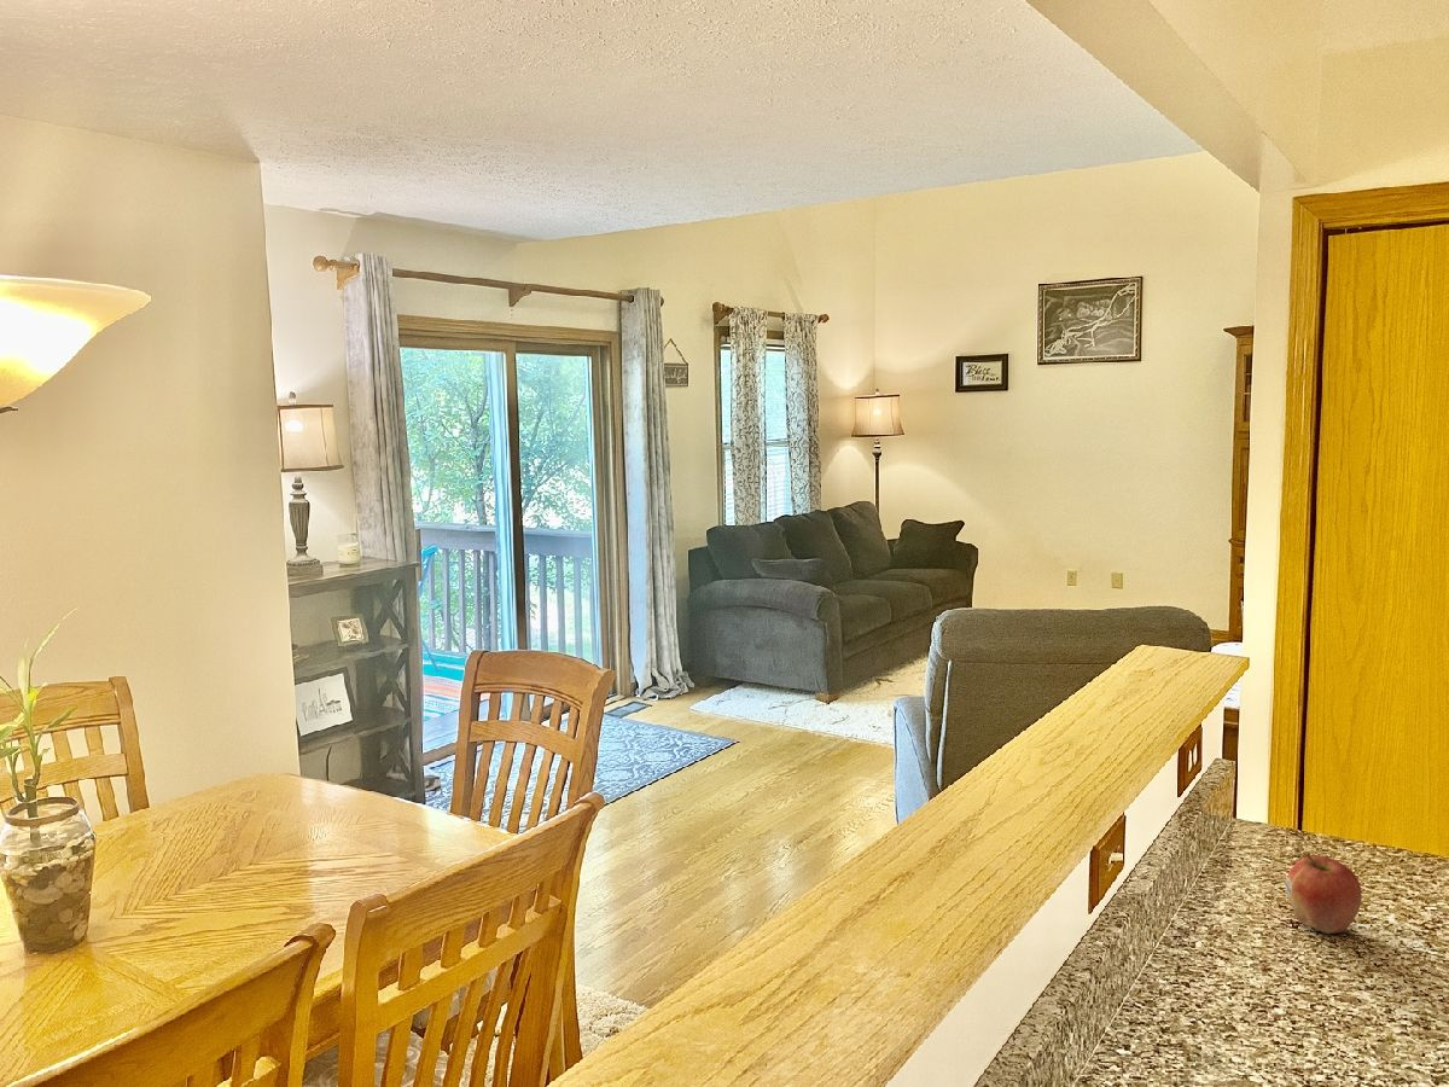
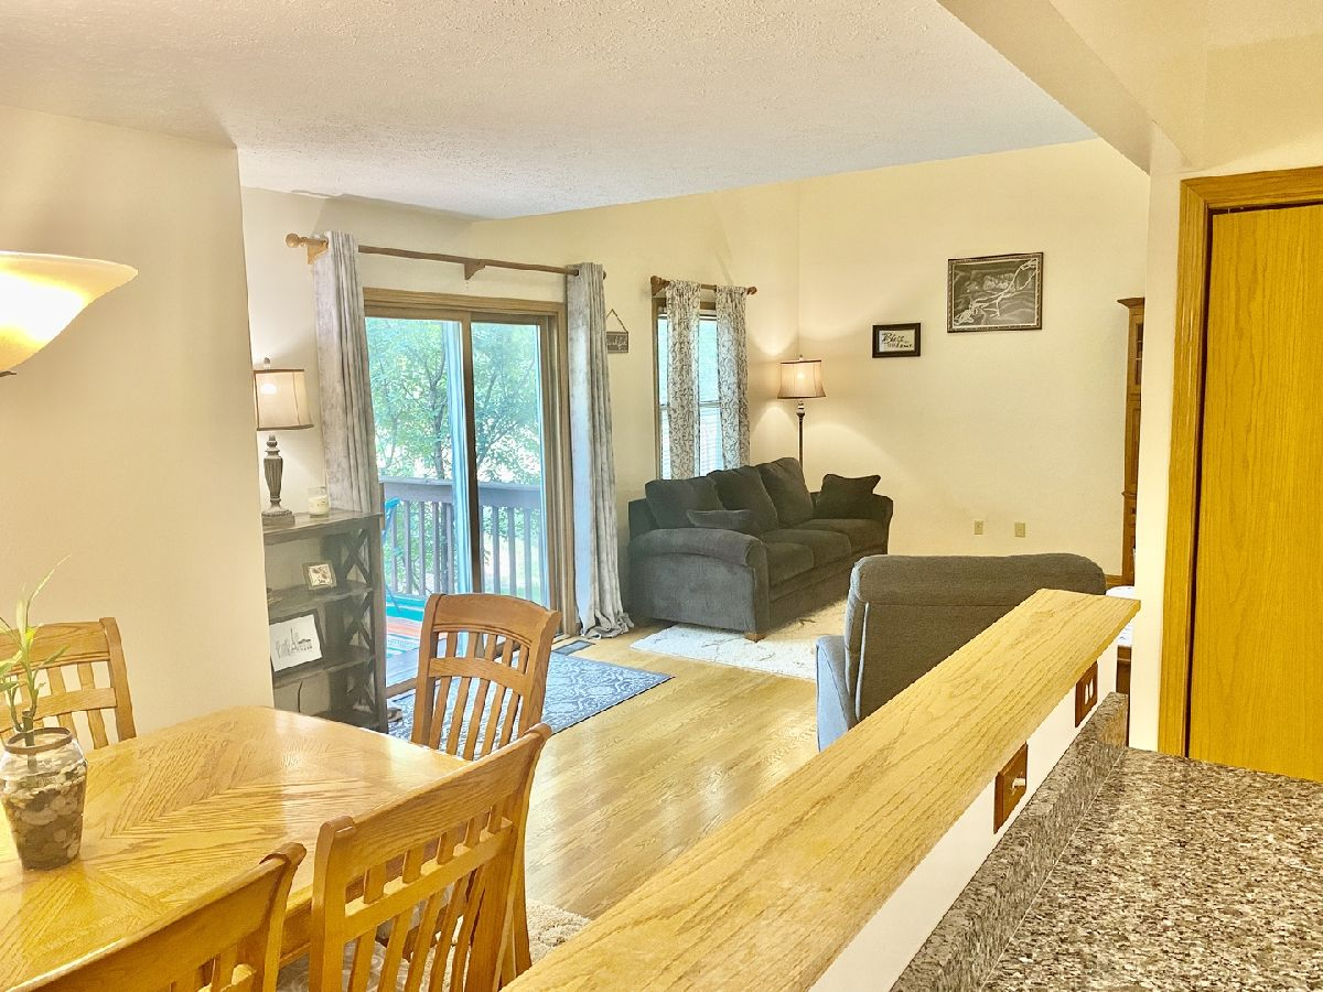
- fruit (1322, 890)
